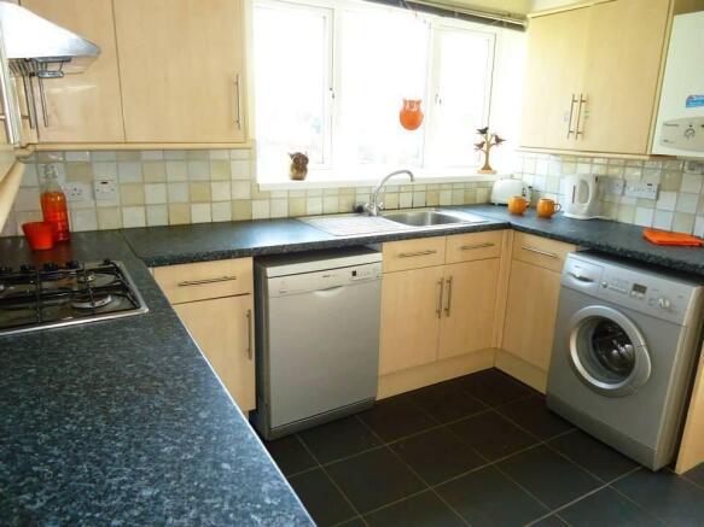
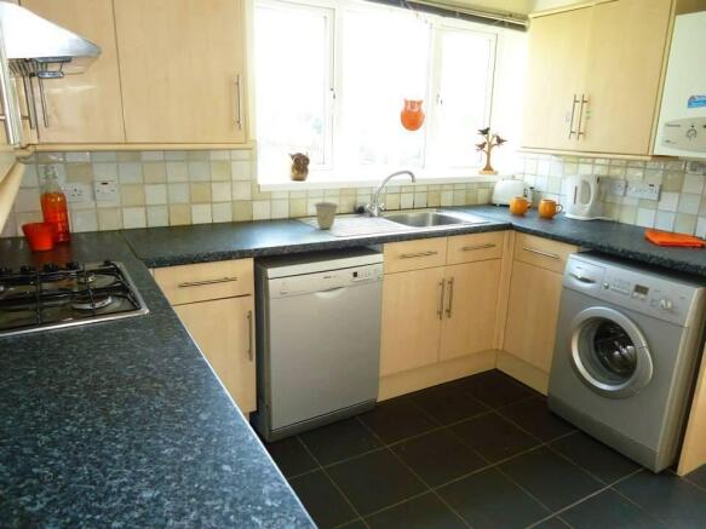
+ cup (326, 215)
